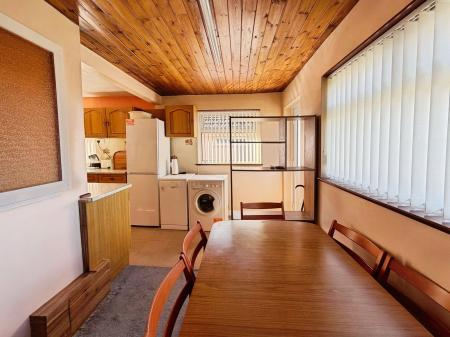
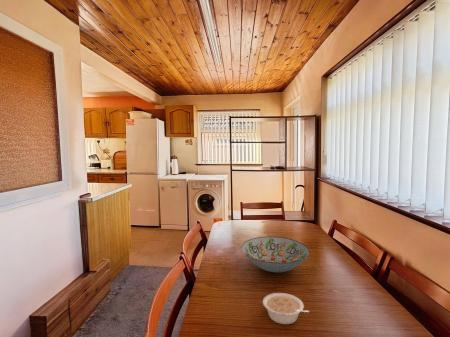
+ legume (284, 308)
+ decorative bowl (274, 257)
